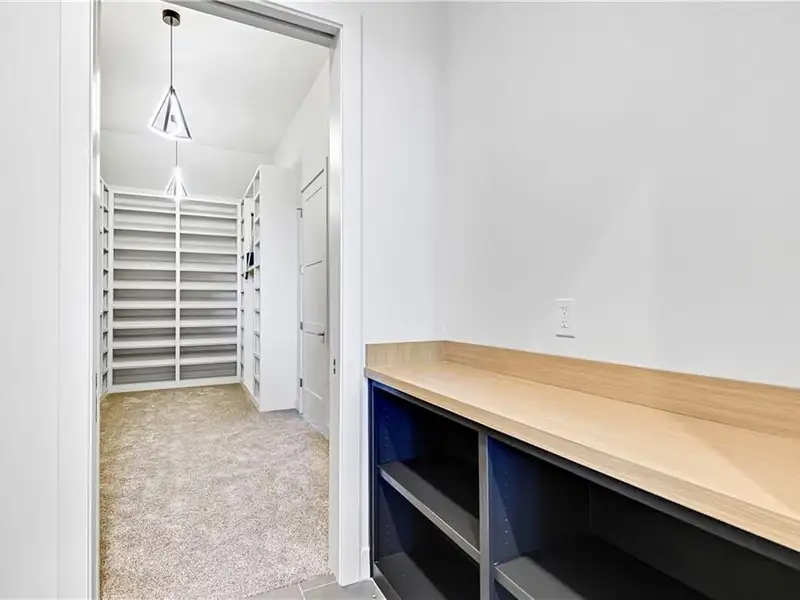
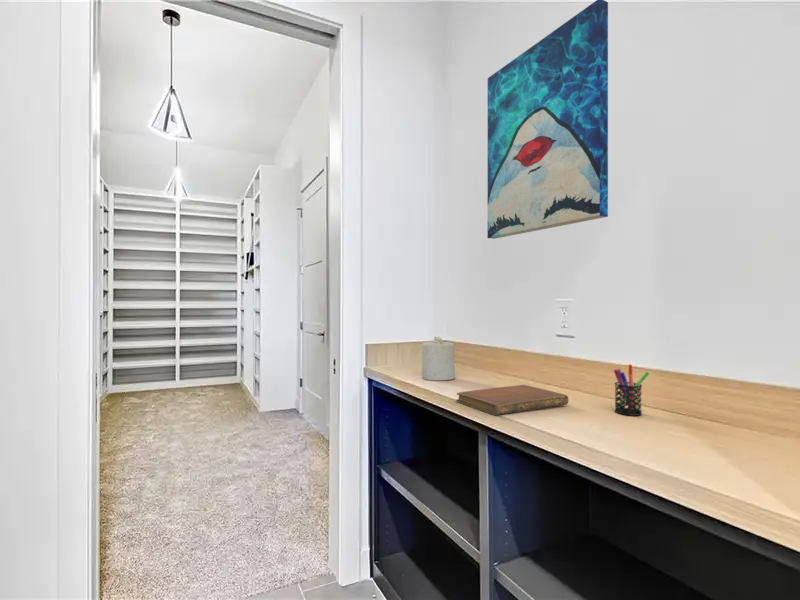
+ pen holder (631, 388)
+ candle (438, 357)
+ wall art (538, 137)
+ notebook (511, 398)
